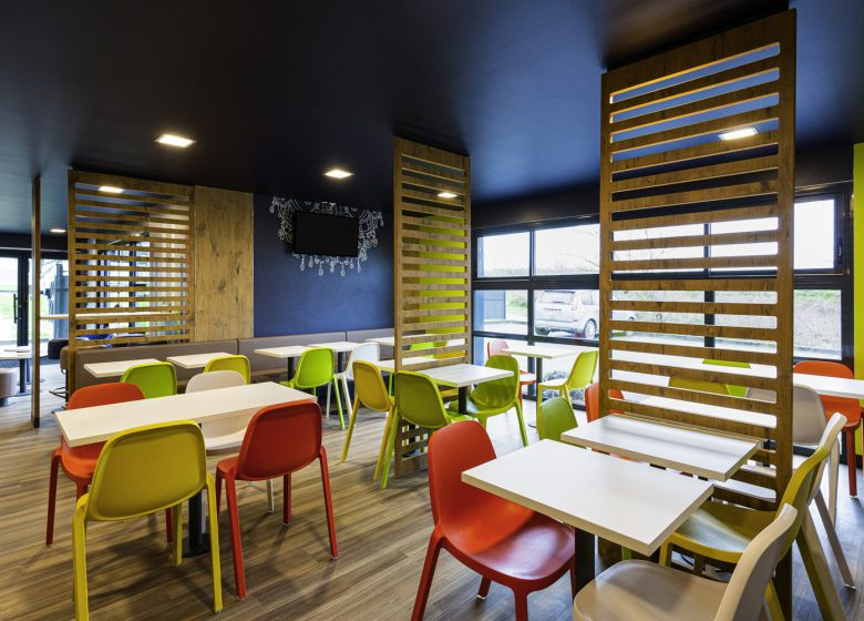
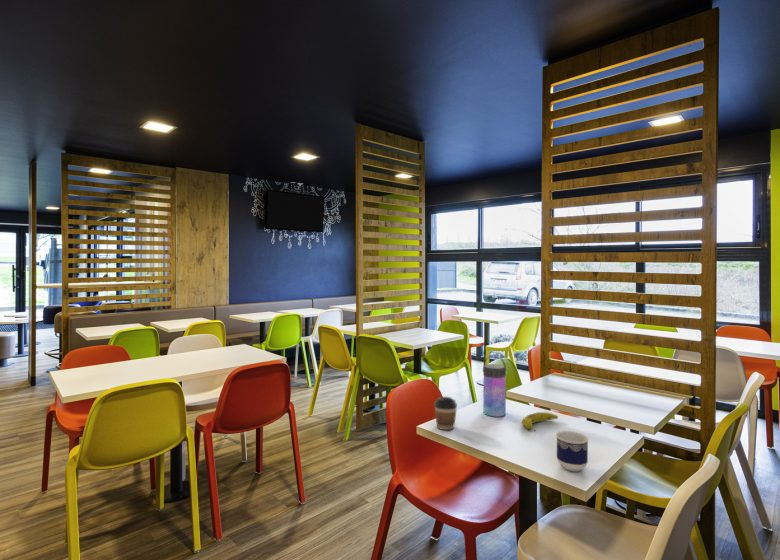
+ water bottle (494, 384)
+ fruit (540, 420)
+ cup (572, 450)
+ coffee cup (445, 411)
